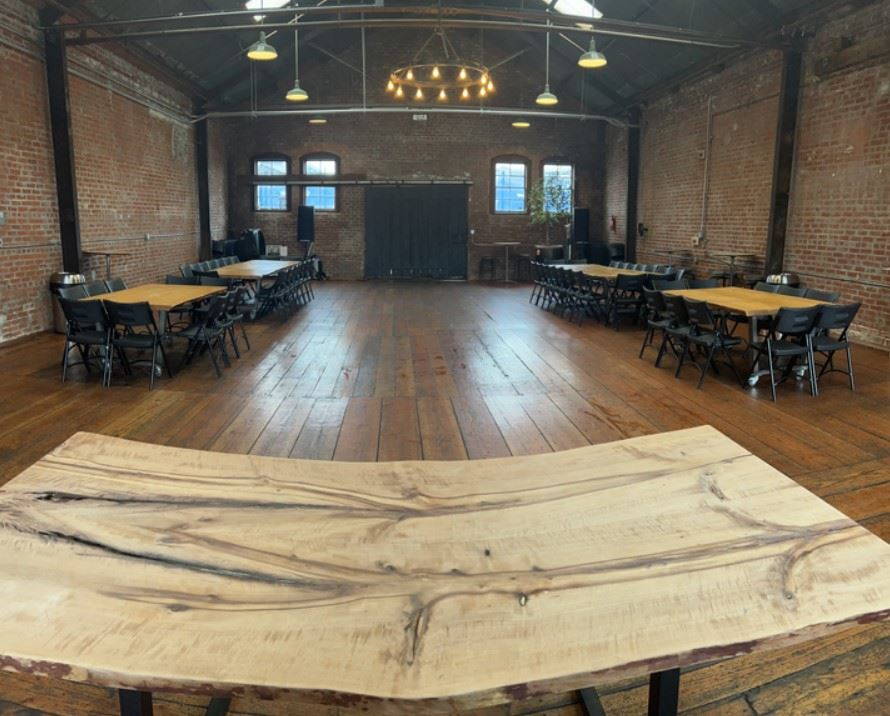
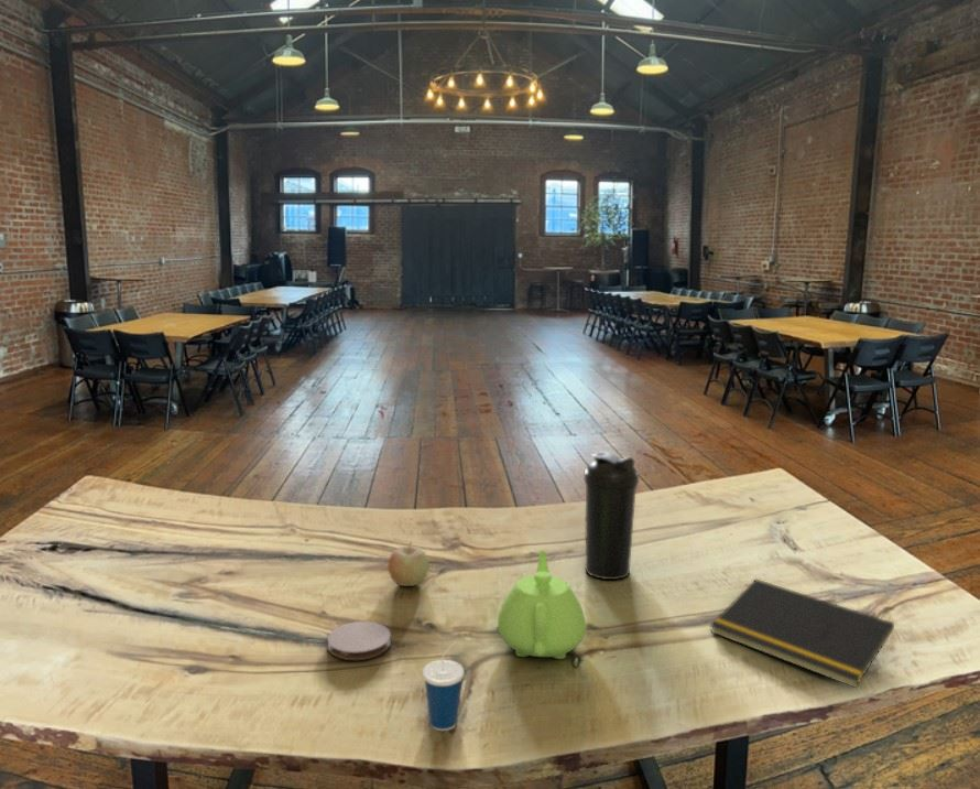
+ fruit (407, 563)
+ water bottle (609, 514)
+ notepad (799, 627)
+ coaster (359, 639)
+ teapot (542, 607)
+ cup (443, 682)
